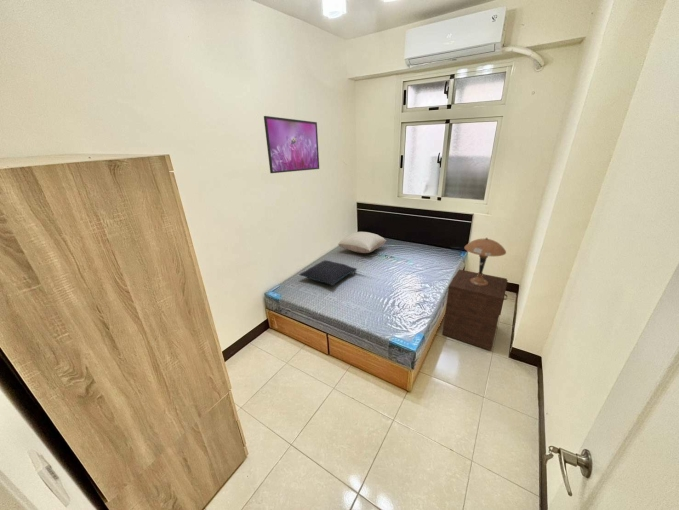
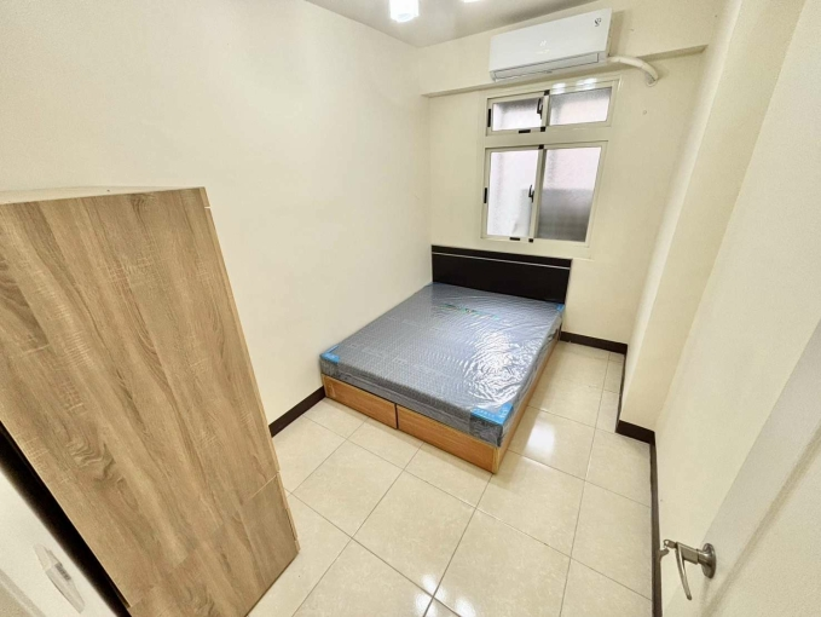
- table lamp (482, 260)
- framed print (295, 146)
- pillow (362, 241)
- nightstand (475, 307)
- pillow (328, 272)
